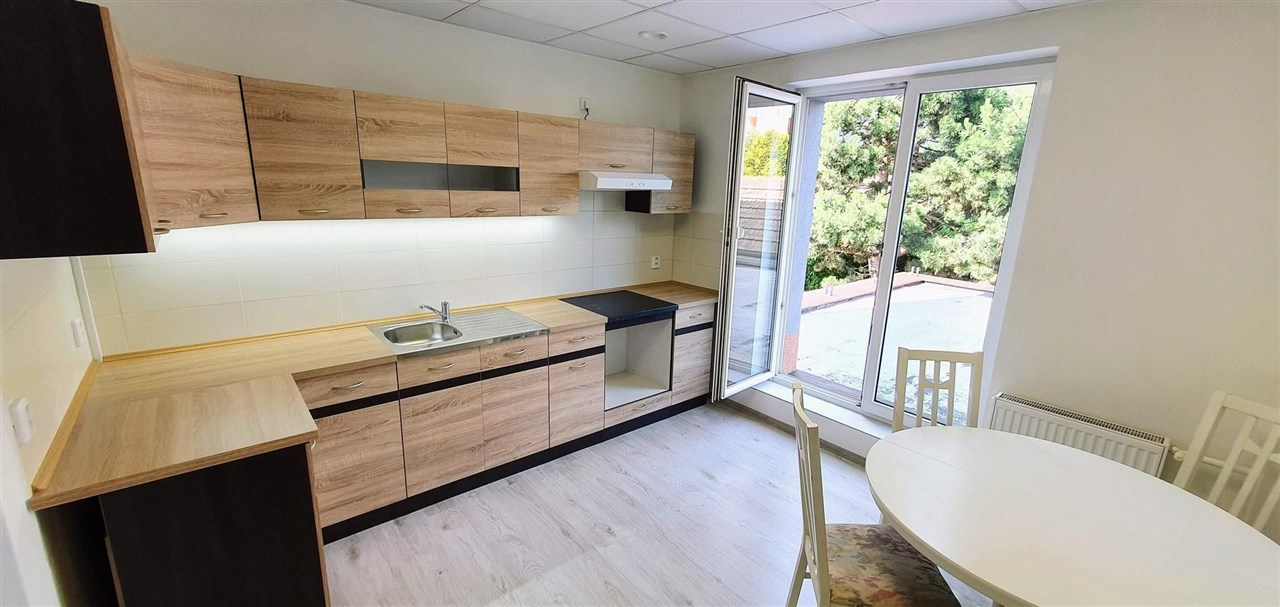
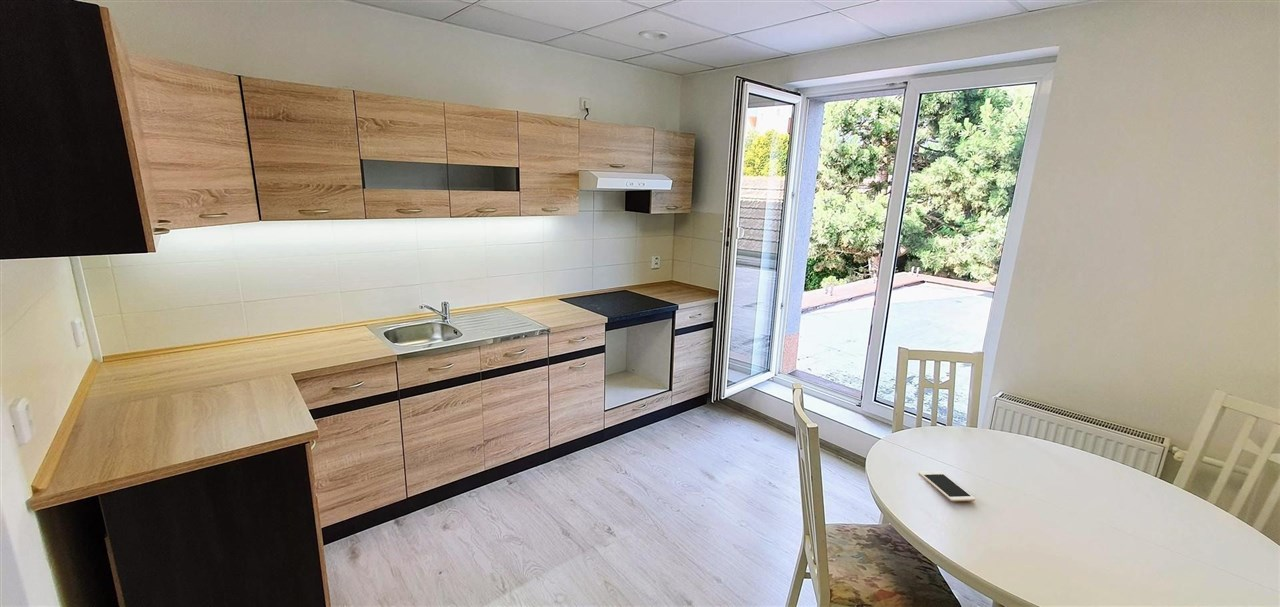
+ cell phone (945, 485)
